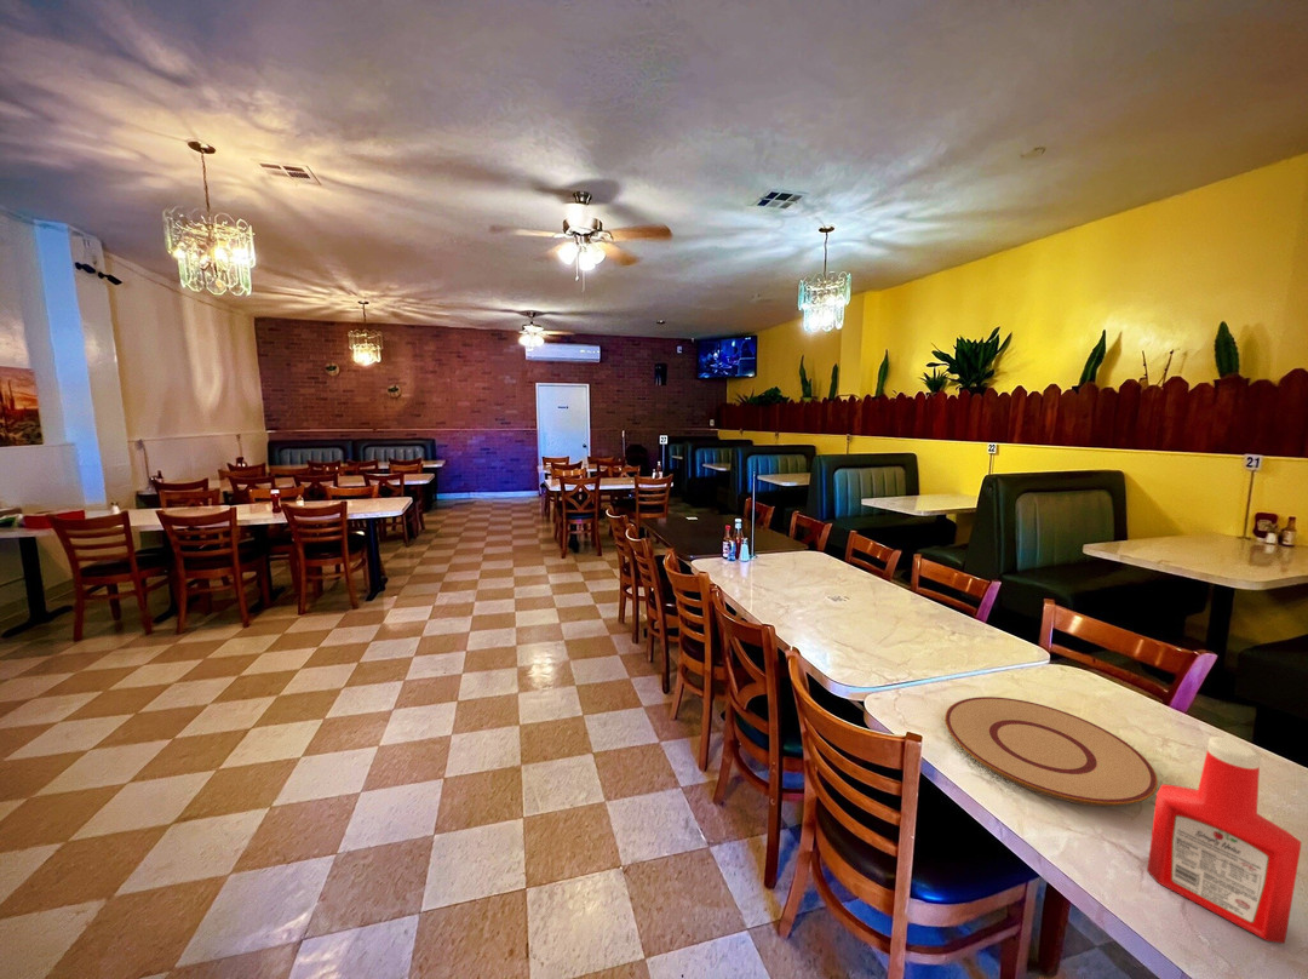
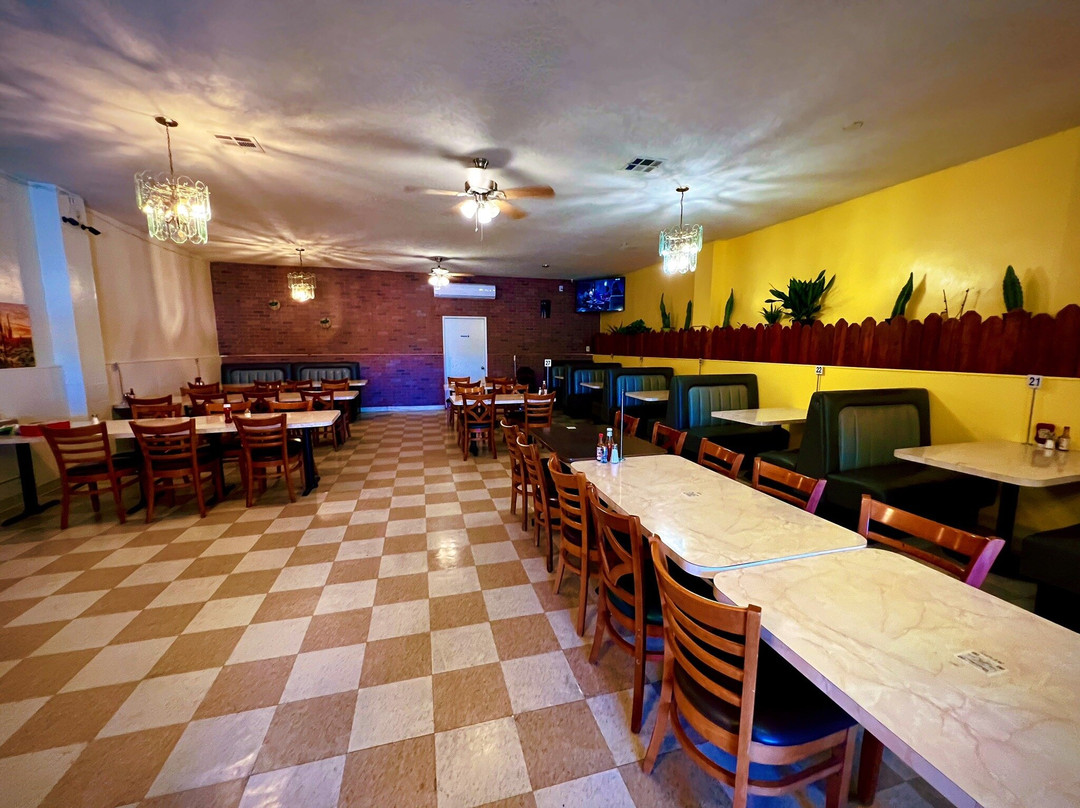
- plate (1039, 745)
- soap bottle (1223, 824)
